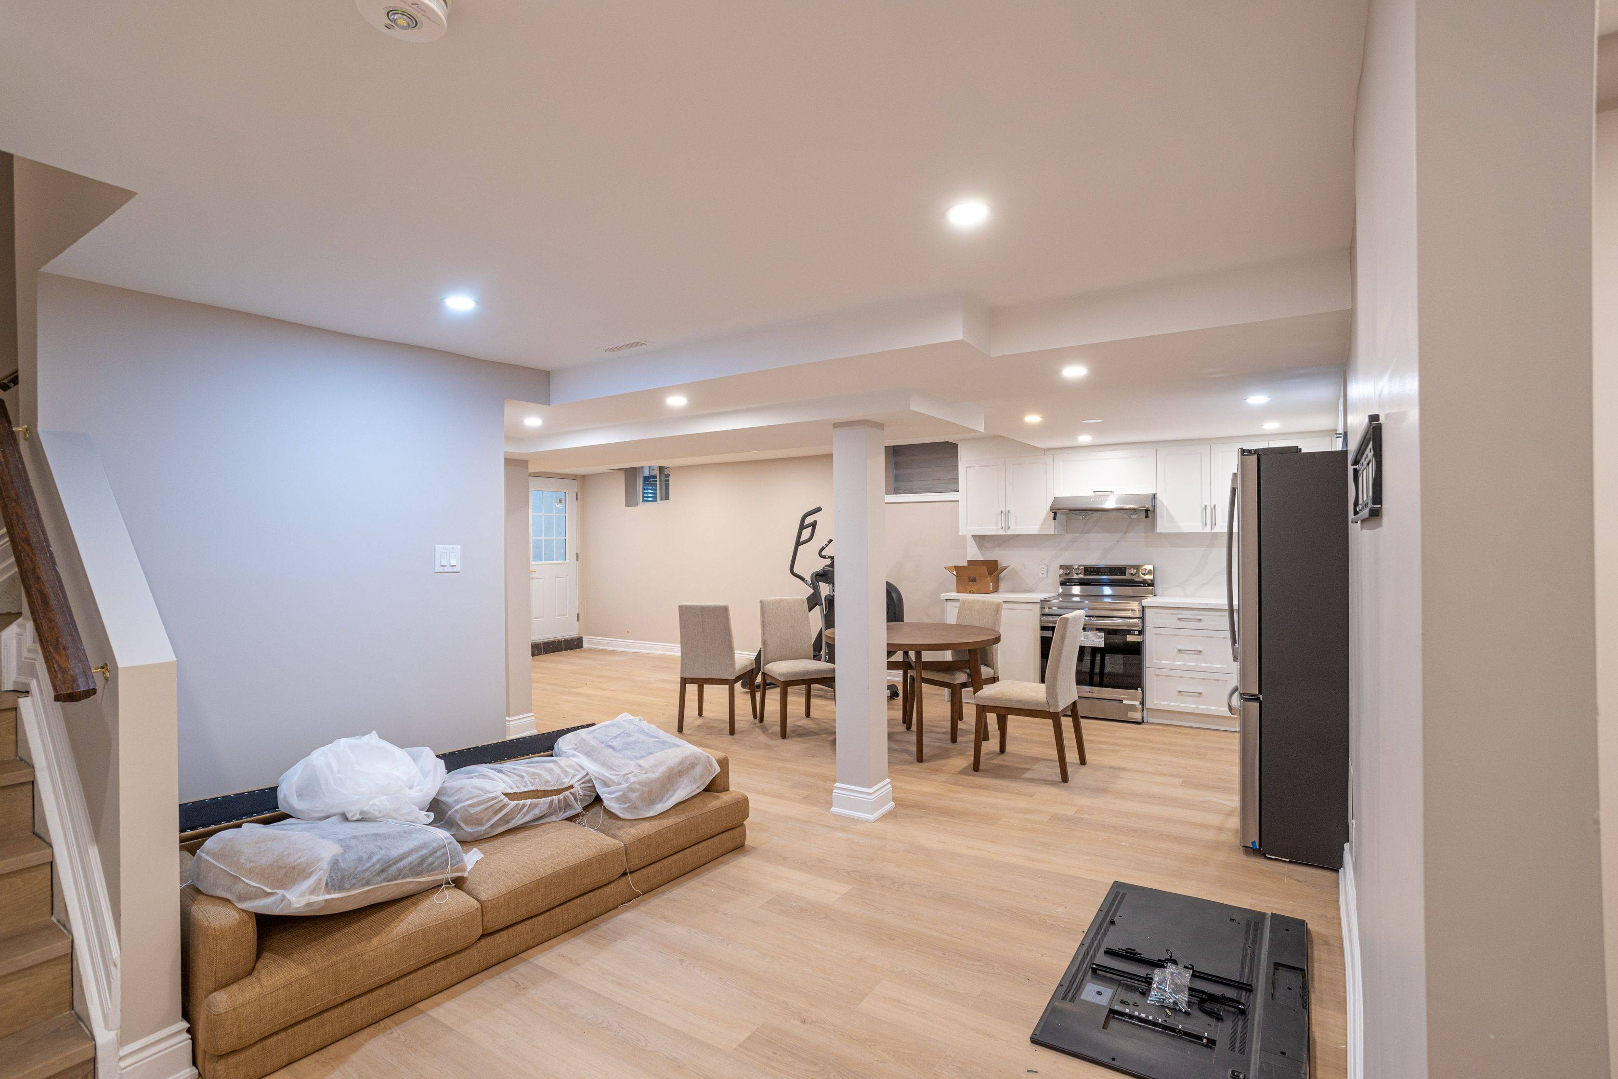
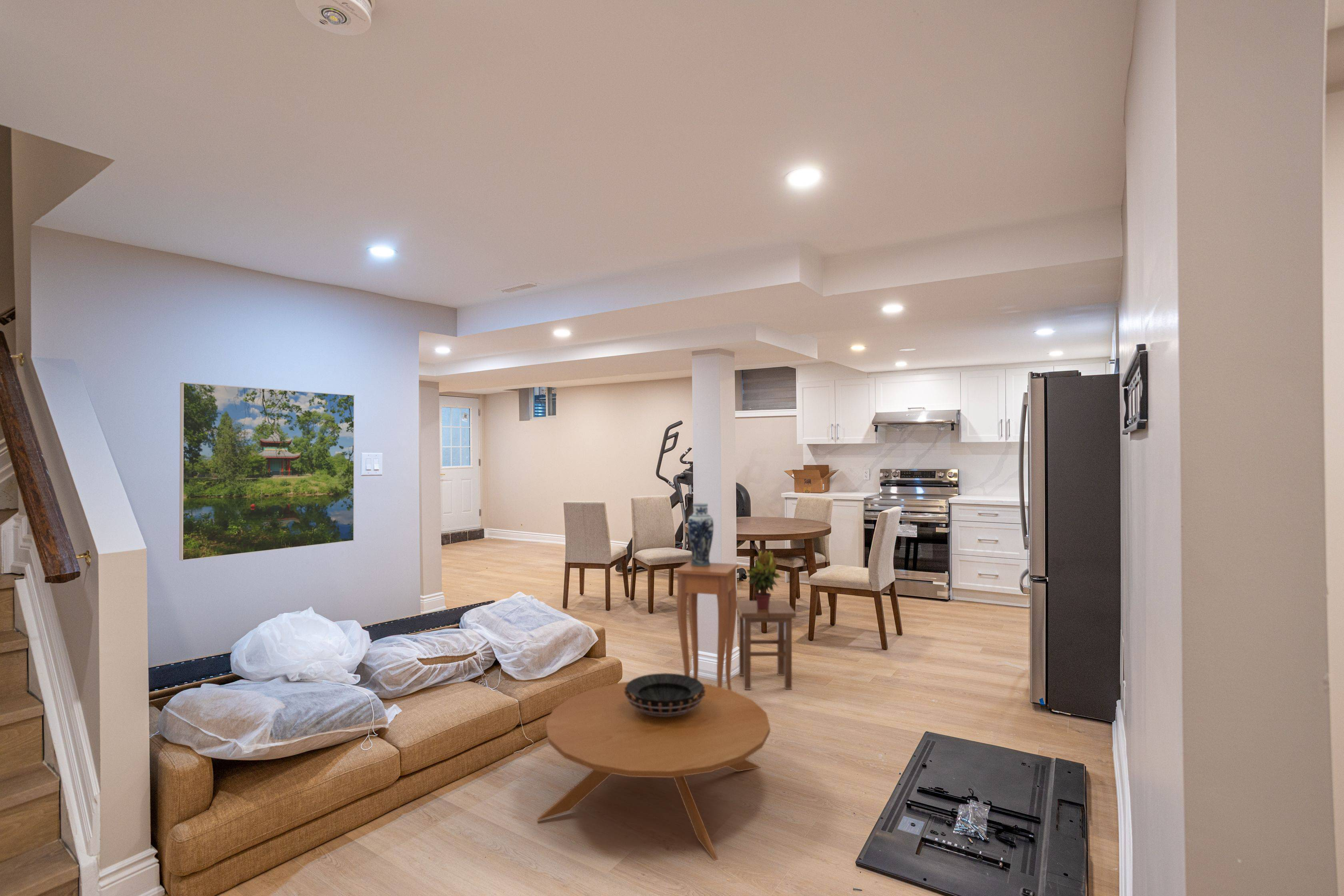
+ potted plant (764, 578)
+ vase (700, 534)
+ decorative bowl (666, 698)
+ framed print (275, 469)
+ side table (698, 634)
+ stool (764, 644)
+ coffee table (658, 754)
